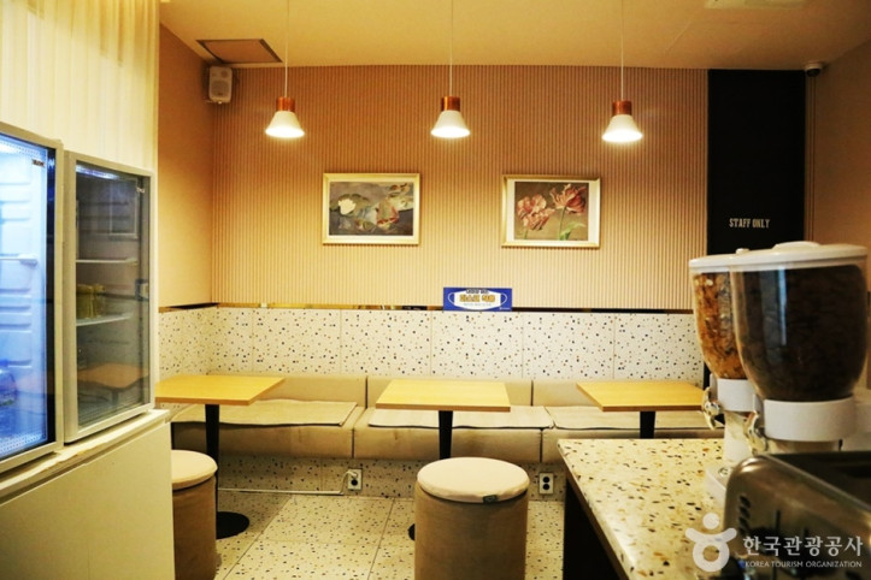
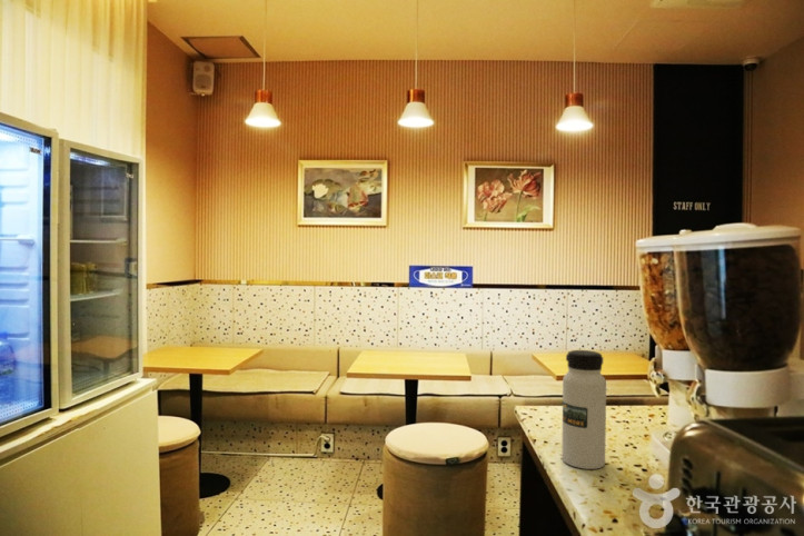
+ water bottle (584, 406)
